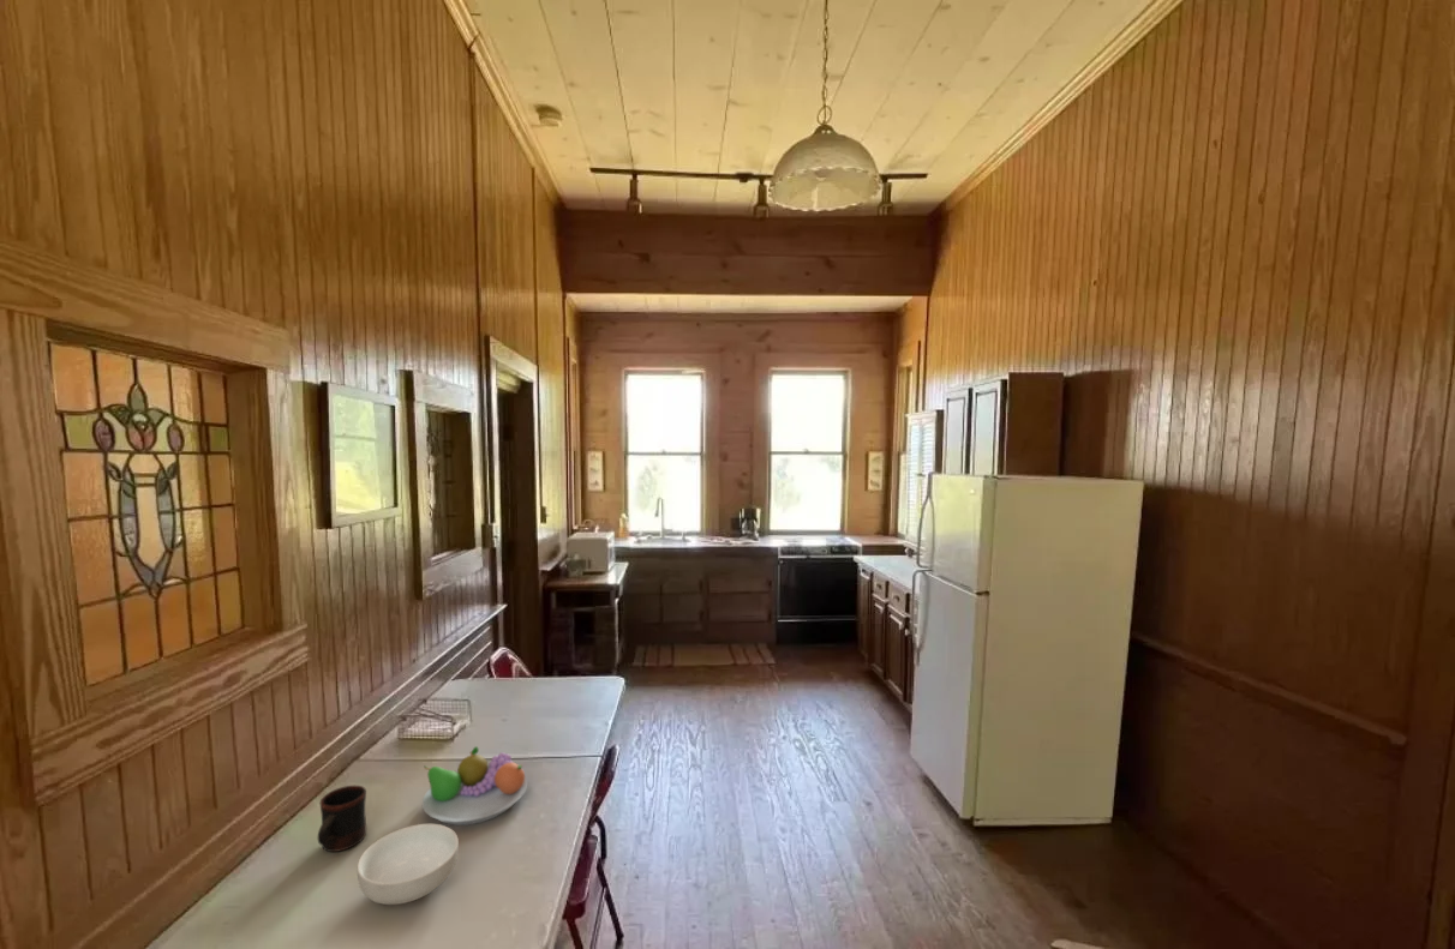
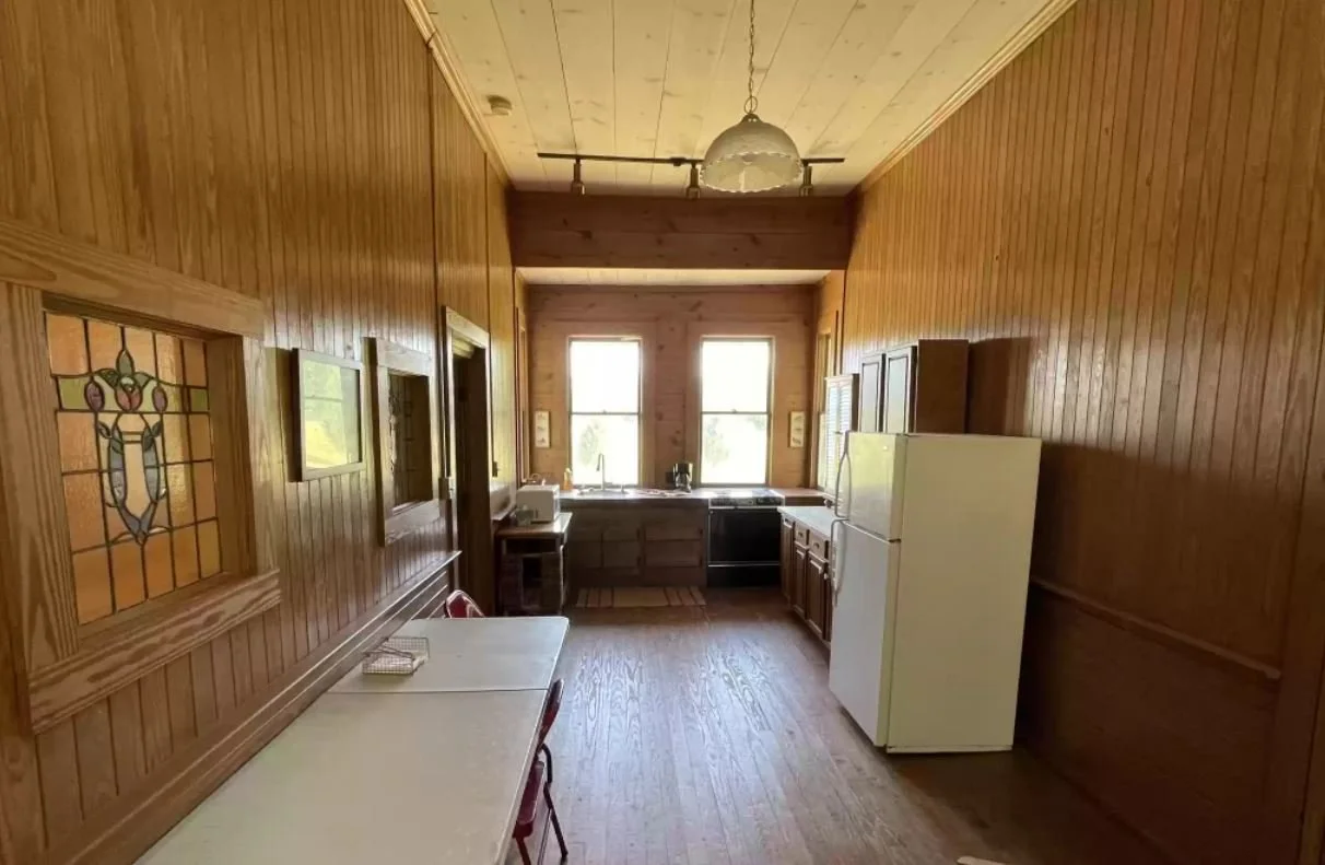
- mug (339, 823)
- cereal bowl (409, 869)
- fruit bowl (473, 780)
